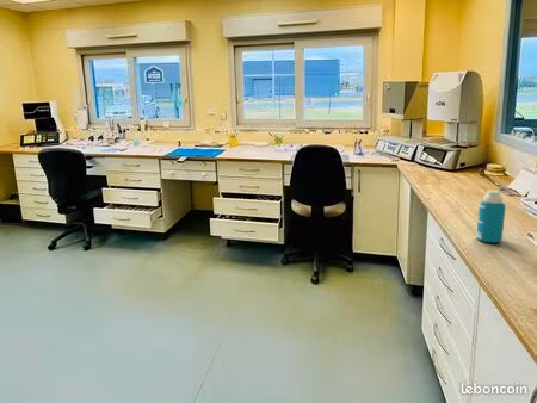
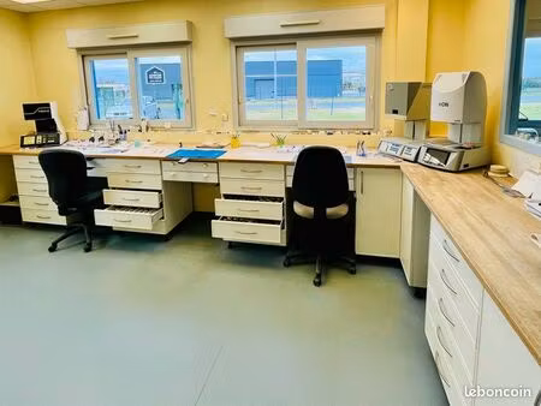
- bottle (490, 216)
